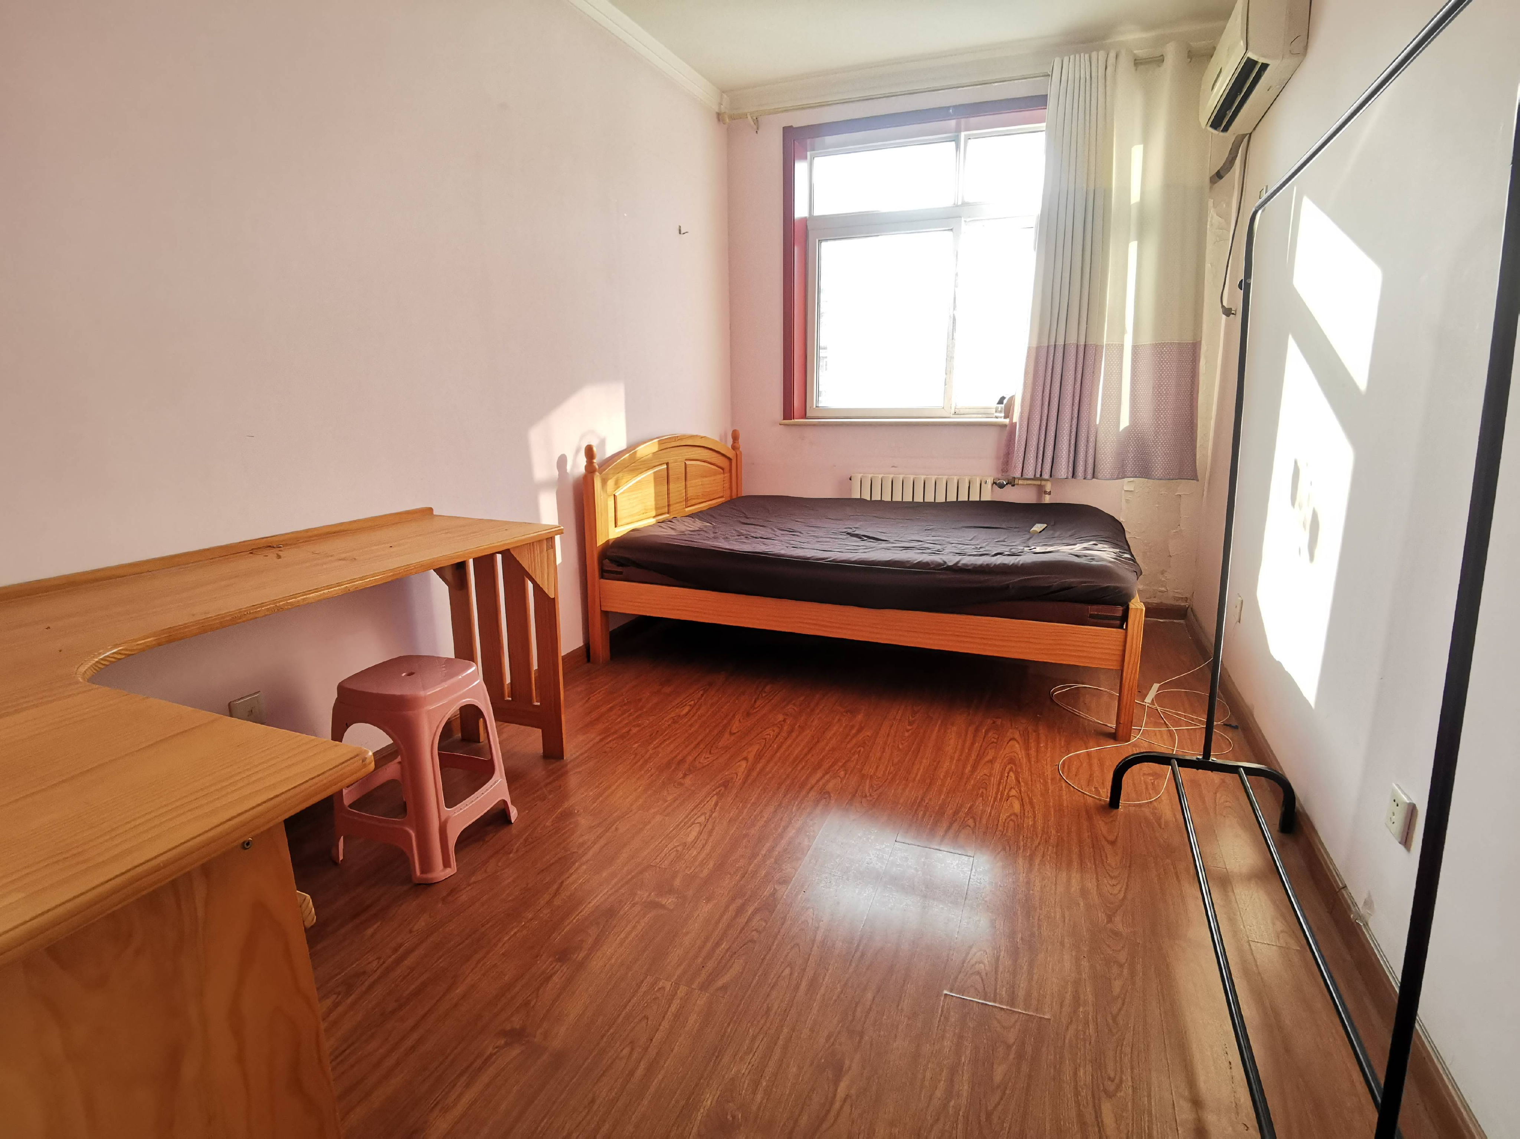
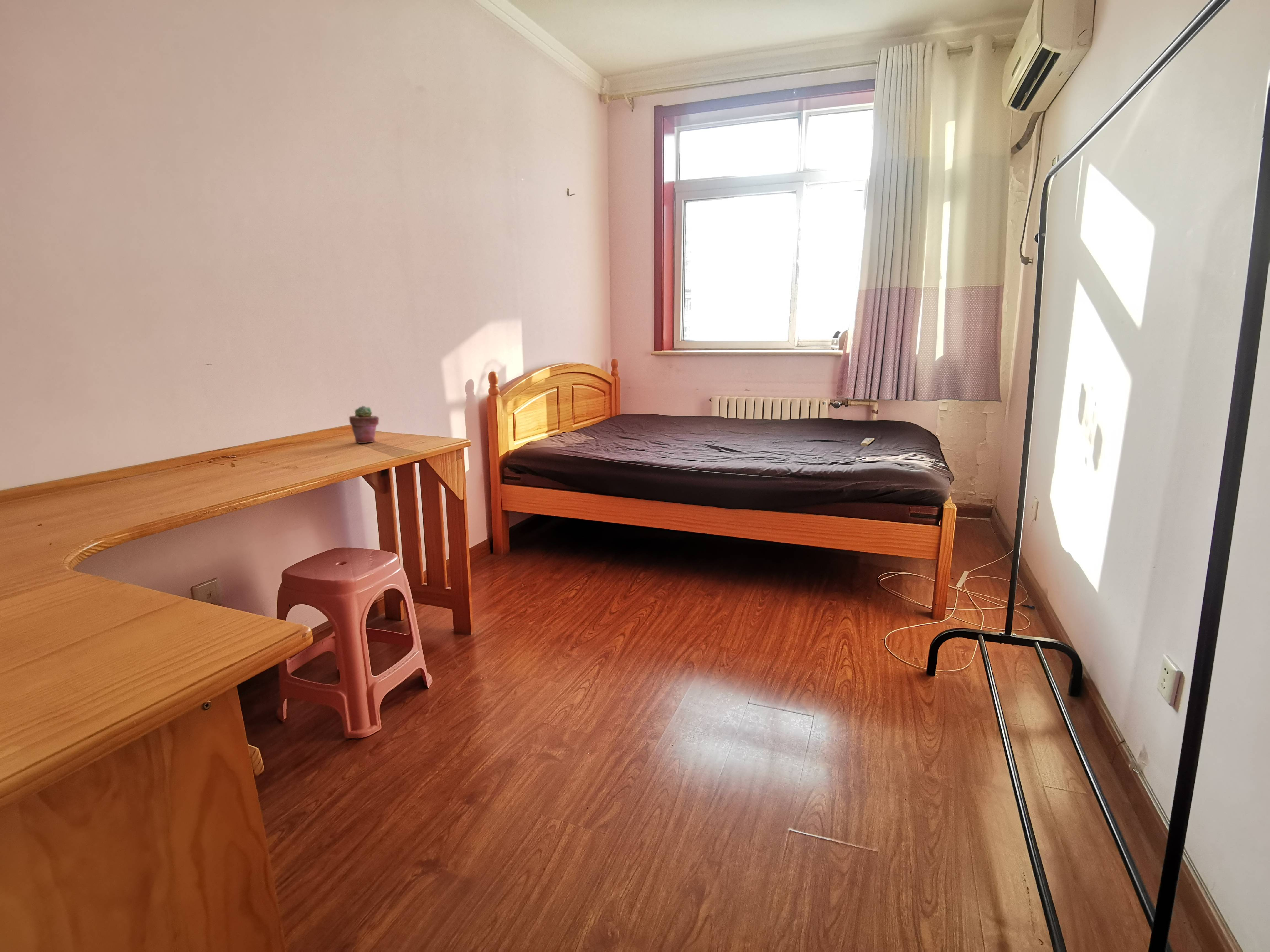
+ potted succulent (364, 424)
